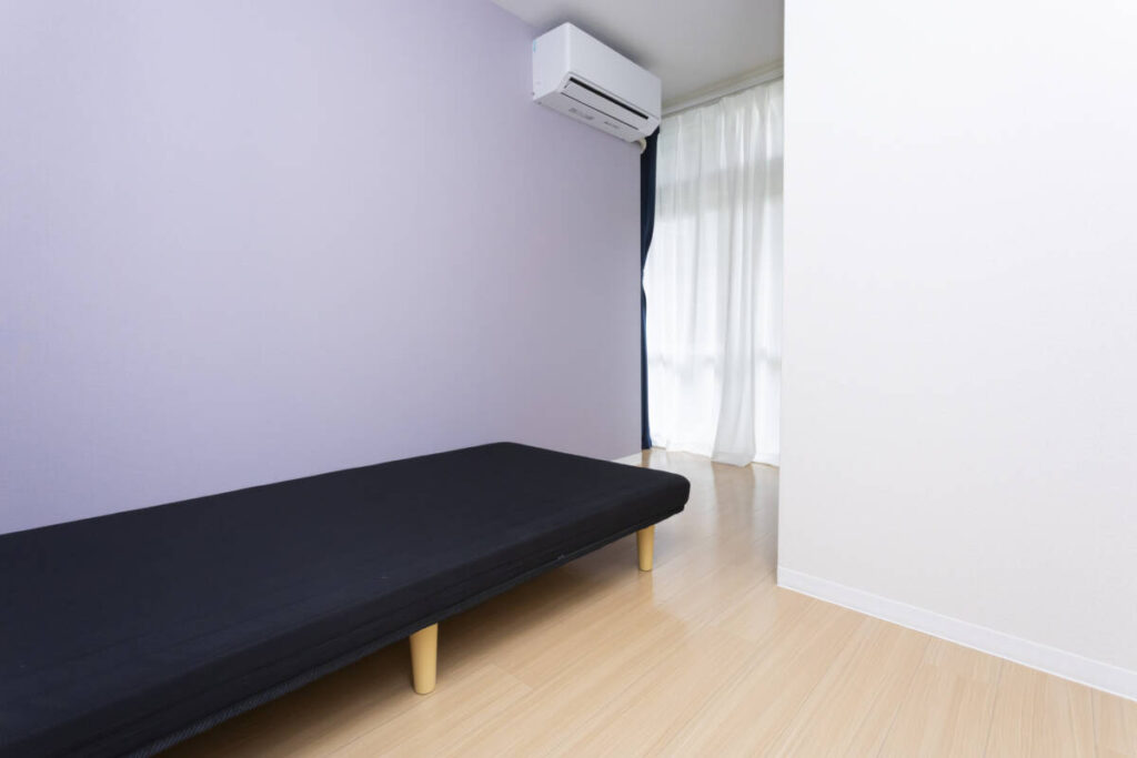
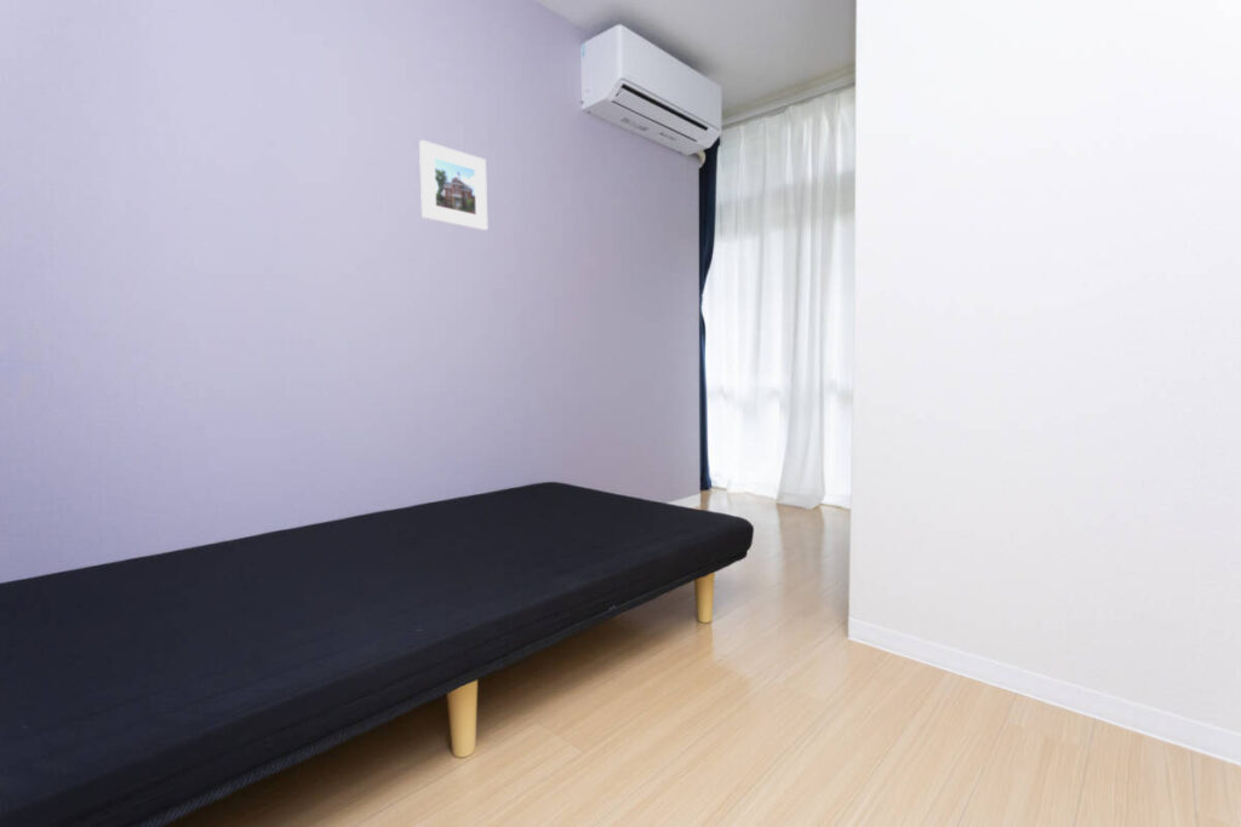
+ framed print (454, 186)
